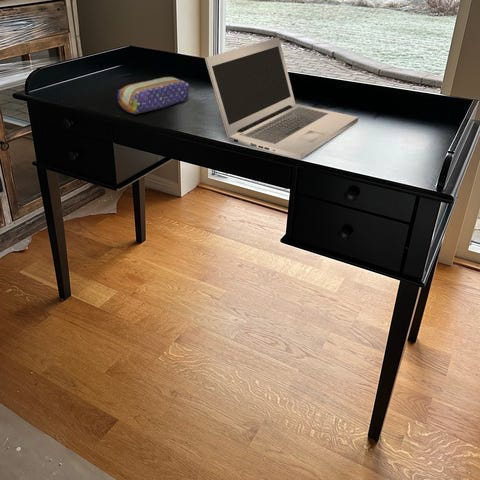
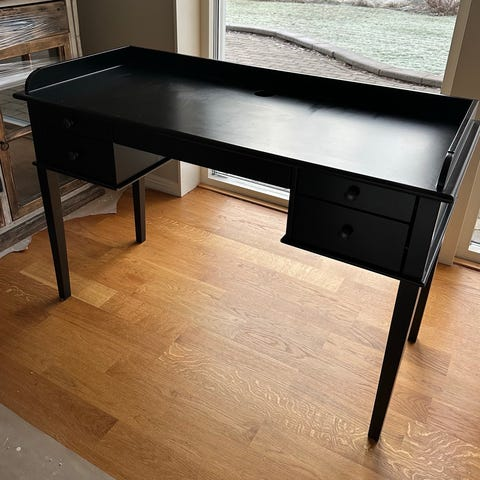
- laptop (287, 92)
- pencil case (153, 94)
